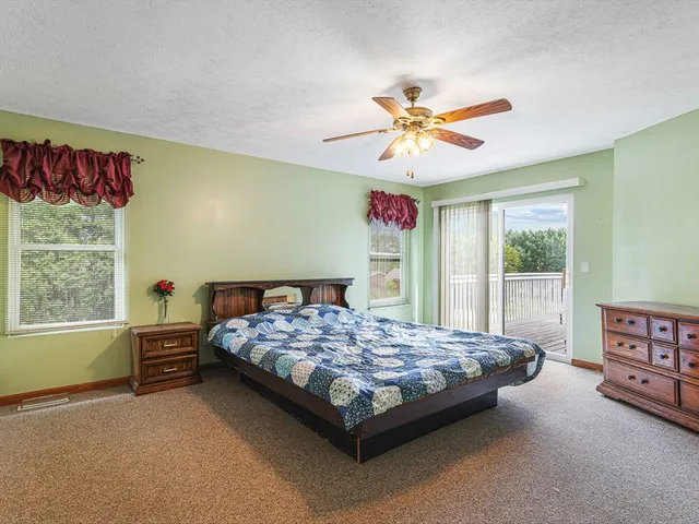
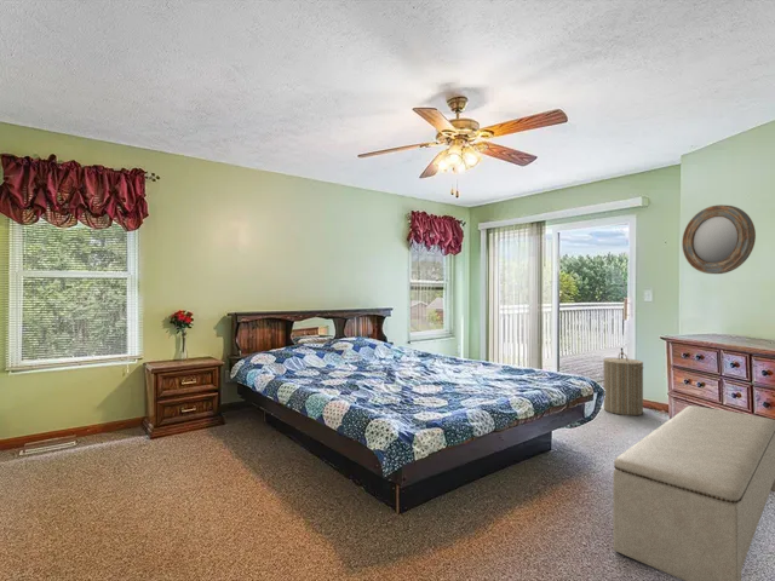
+ laundry hamper (622, 381)
+ bench (706, 473)
+ home mirror (714, 240)
